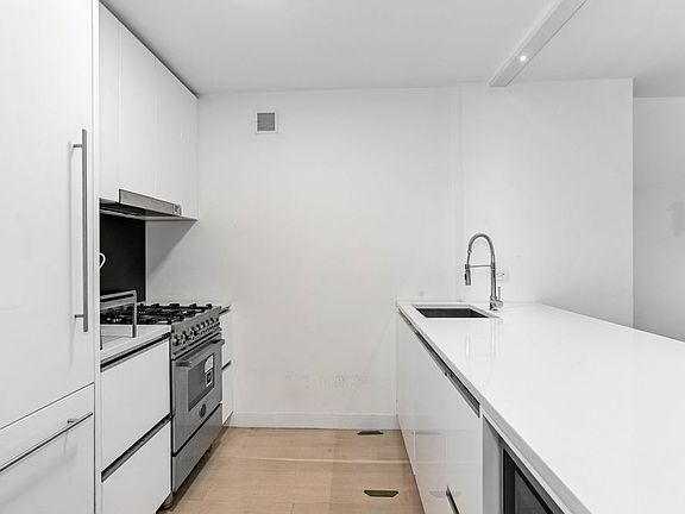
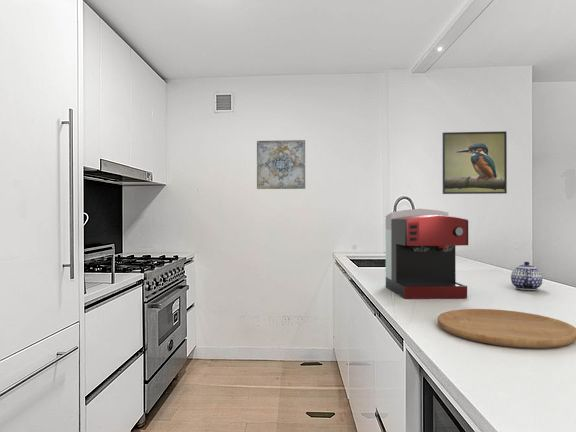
+ teapot (526, 275)
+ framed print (474, 162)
+ wall art (281, 164)
+ cutting board (503, 326)
+ coffee maker (427, 251)
